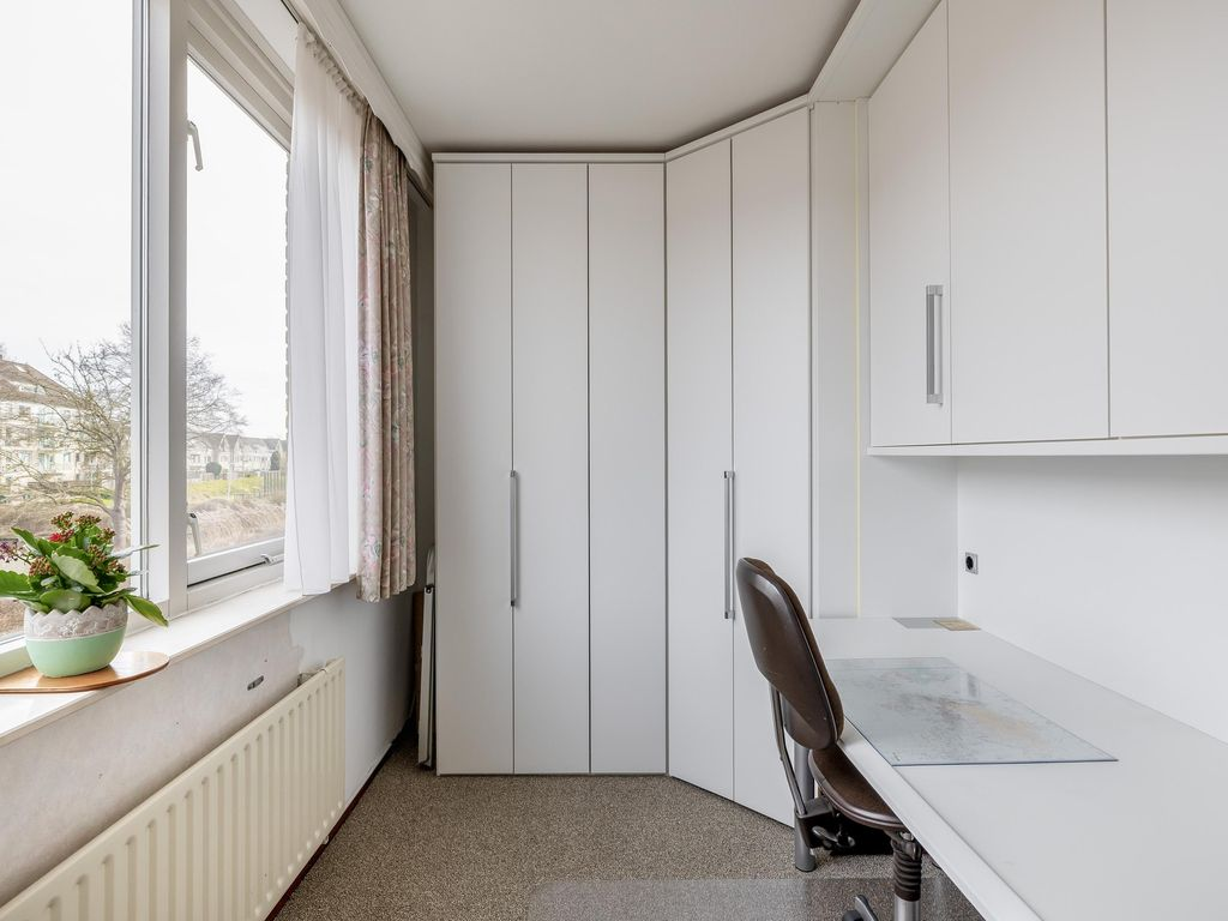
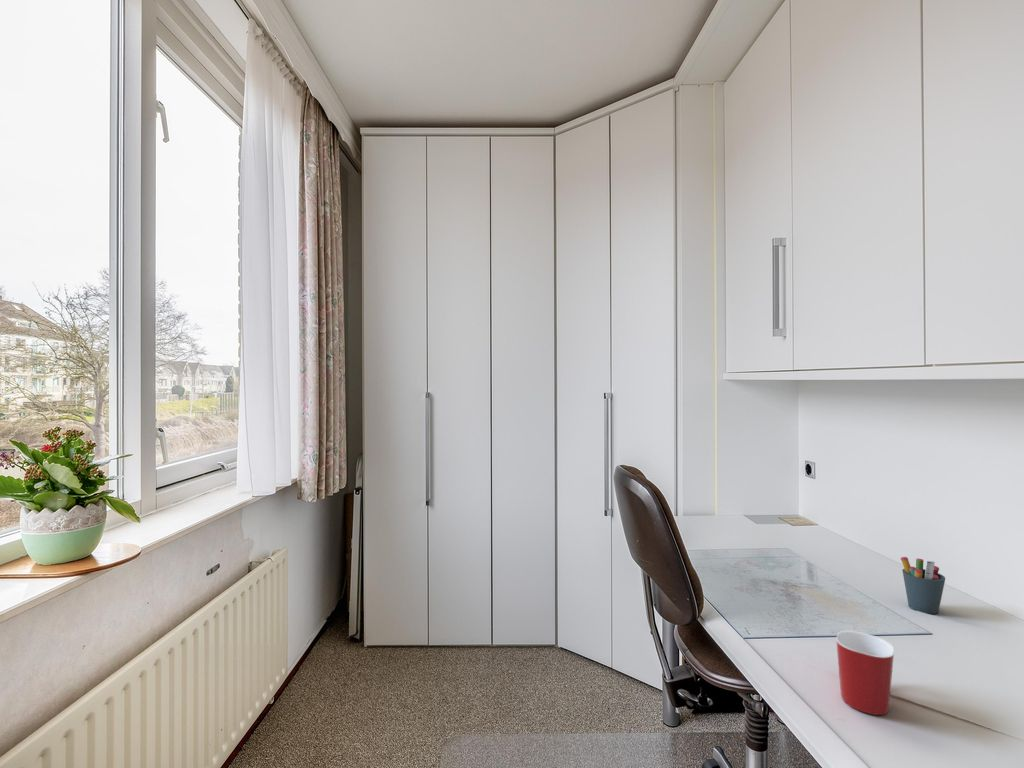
+ pen holder (922, 581)
+ mug (865, 667)
